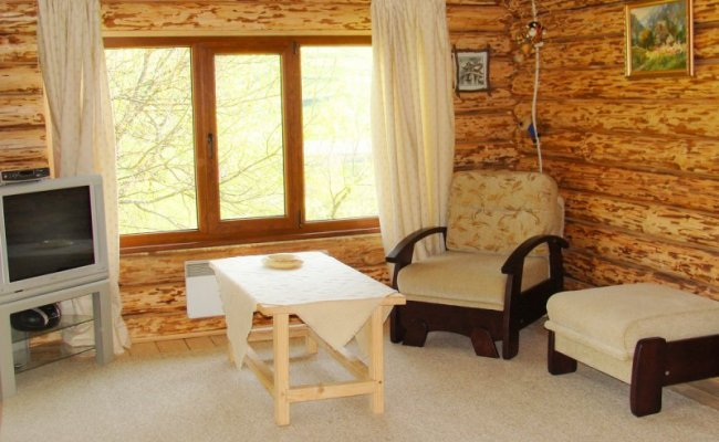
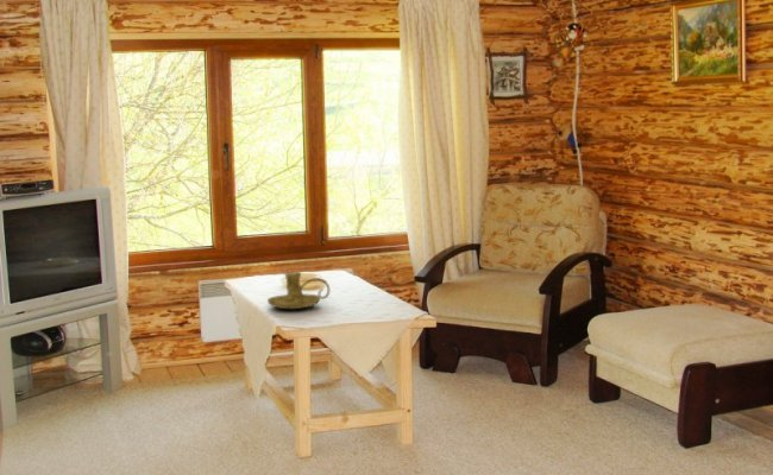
+ candle holder (298, 289)
